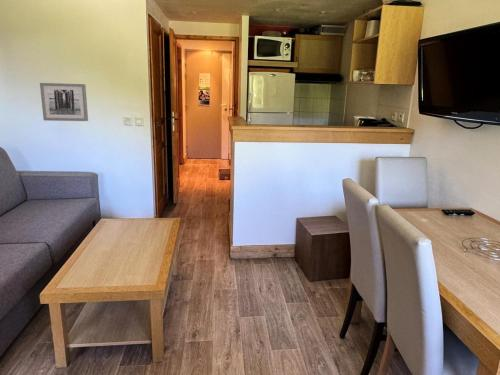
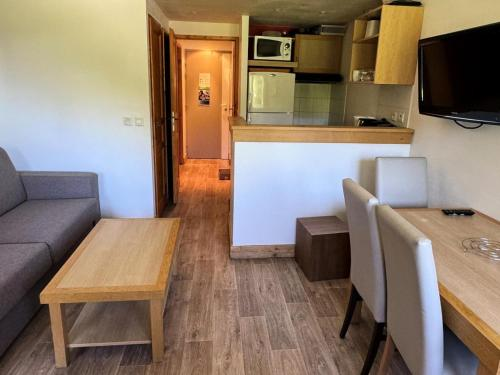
- wall art (64, 102)
